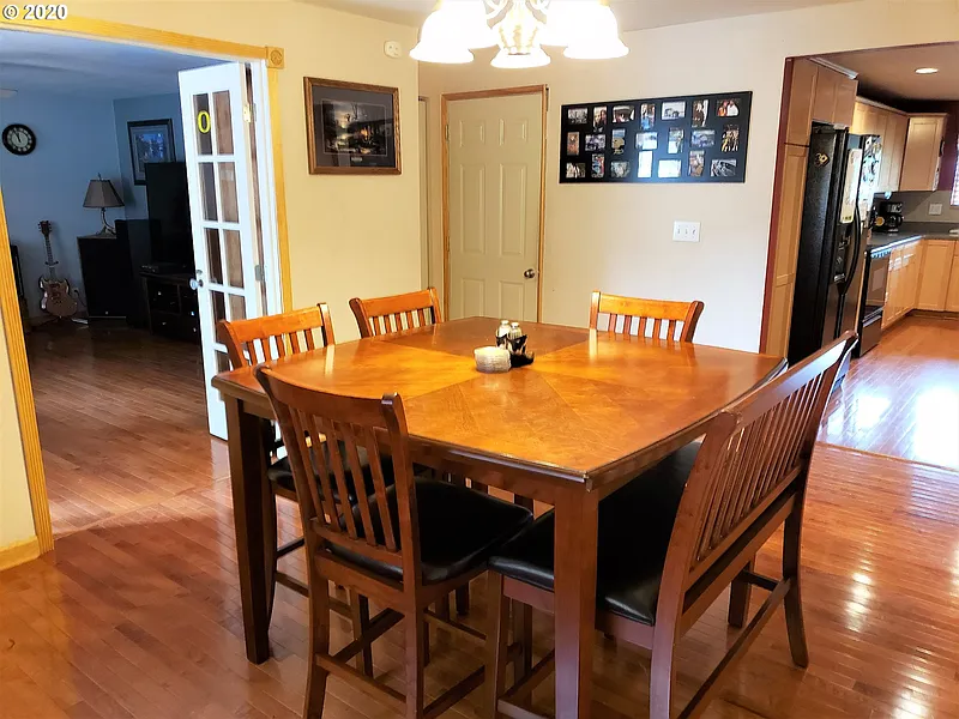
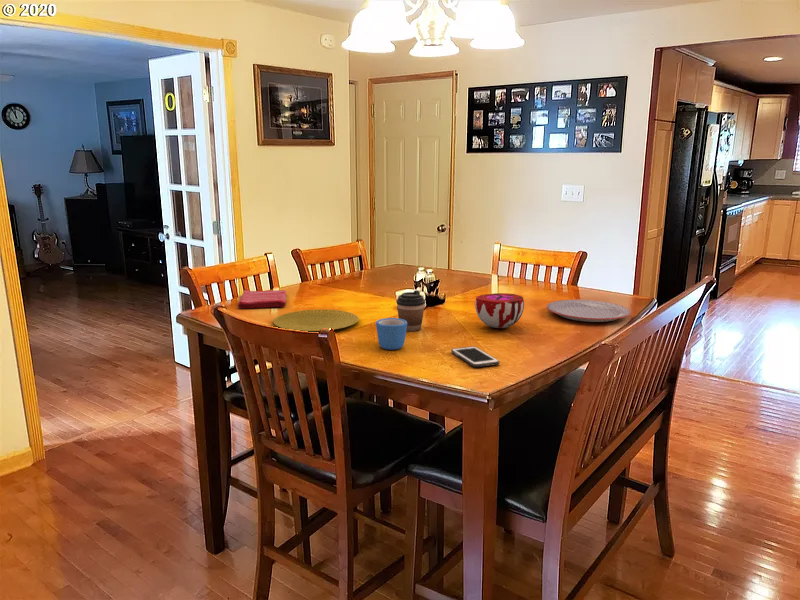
+ dish towel (263, 297)
+ plate (587, 311)
+ mug (389, 333)
+ coffee cup (410, 310)
+ decorative bowl (499, 312)
+ cell phone (474, 356)
+ plate (316, 320)
